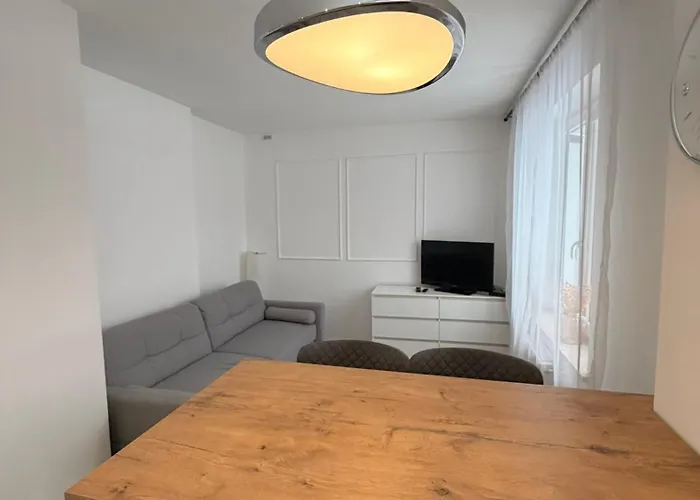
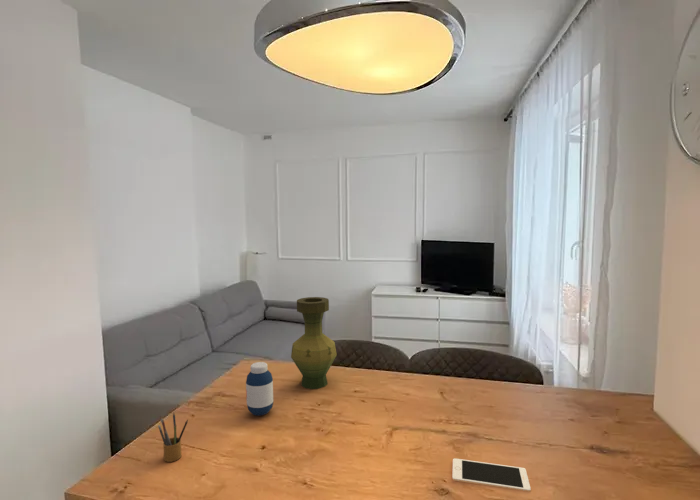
+ vase (313, 342)
+ cell phone (489, 474)
+ medicine bottle (259, 388)
+ pencil box (173, 437)
